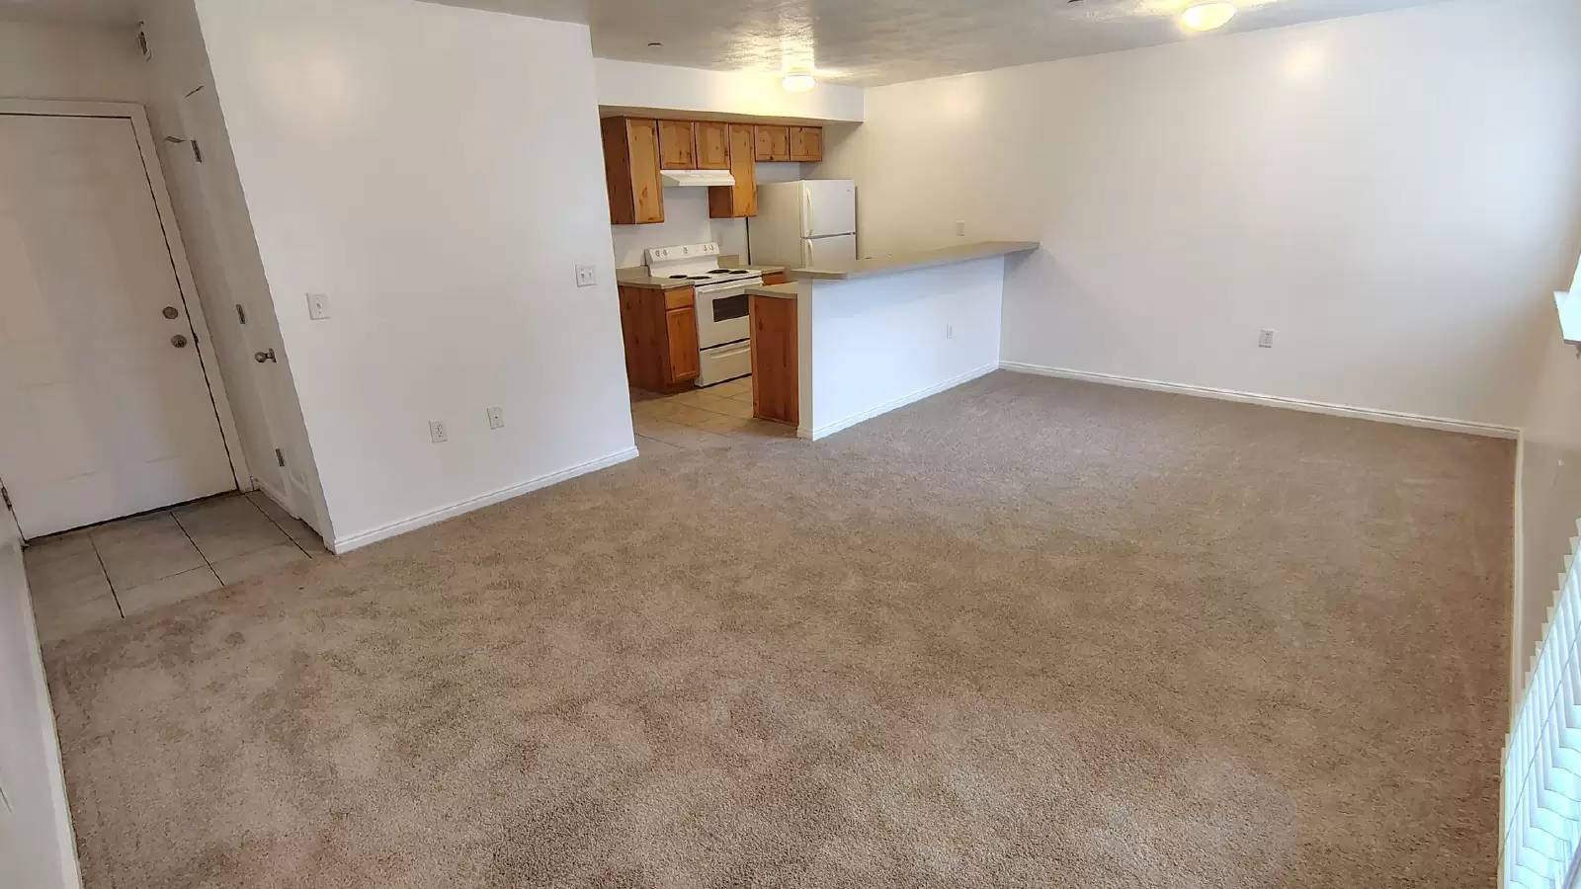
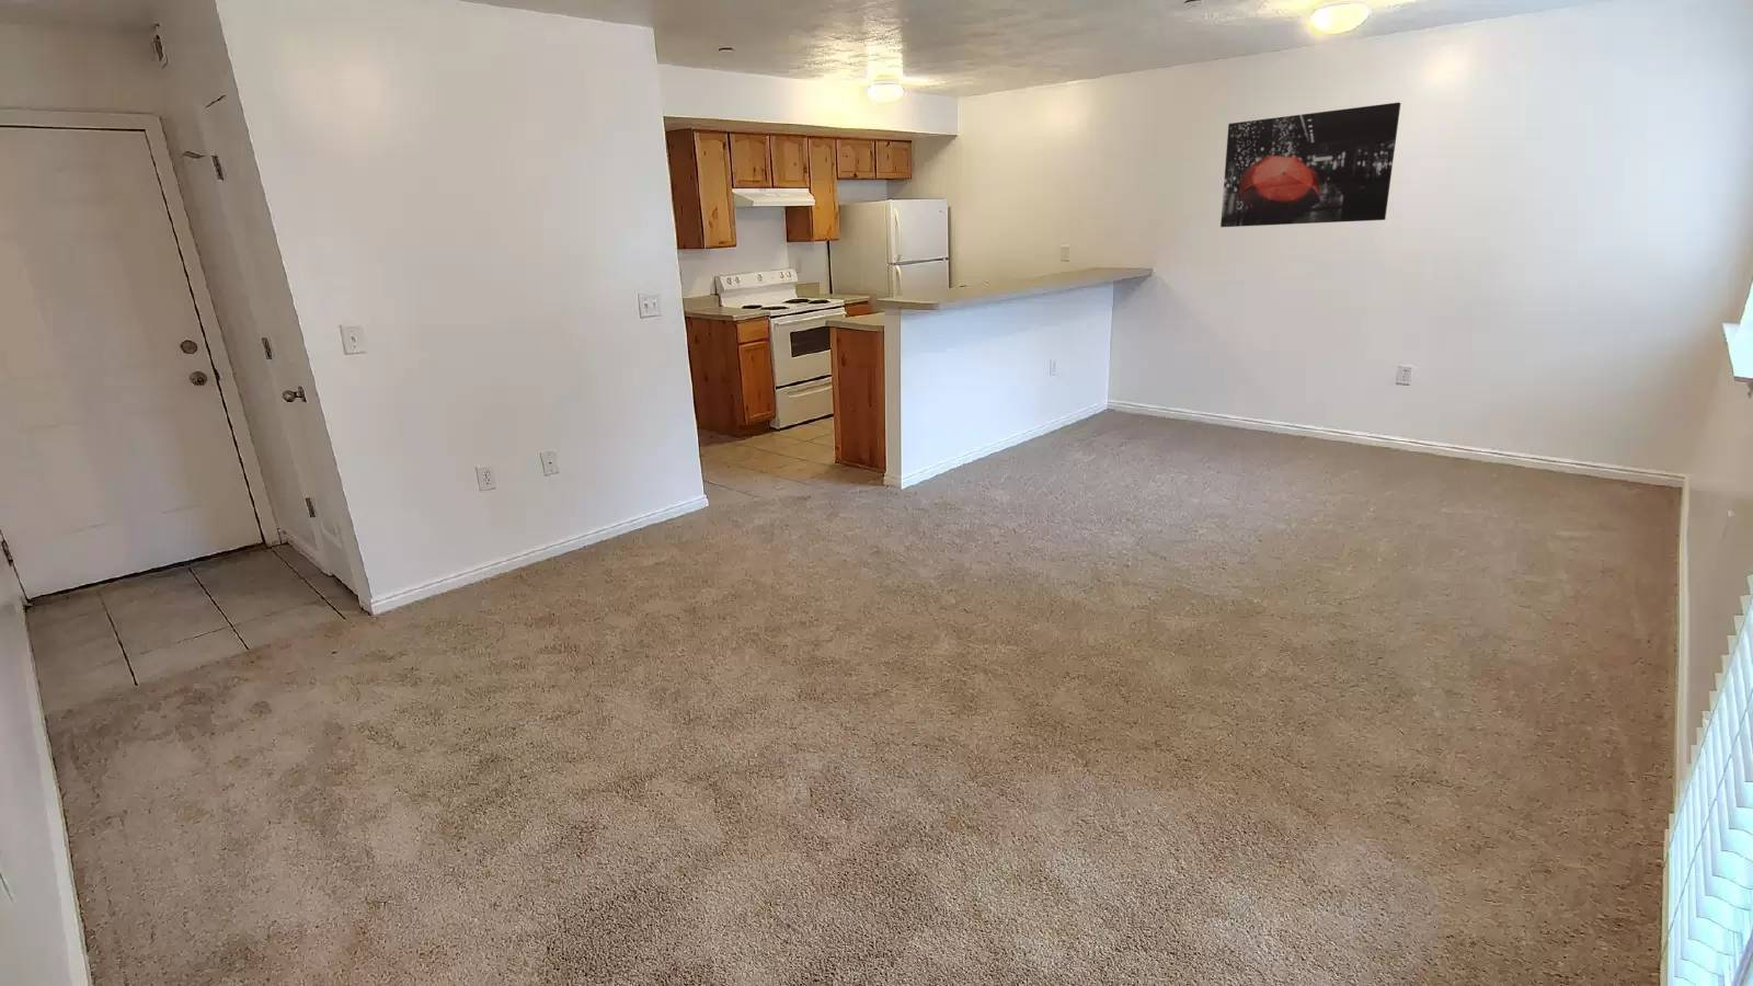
+ wall art (1303, 170)
